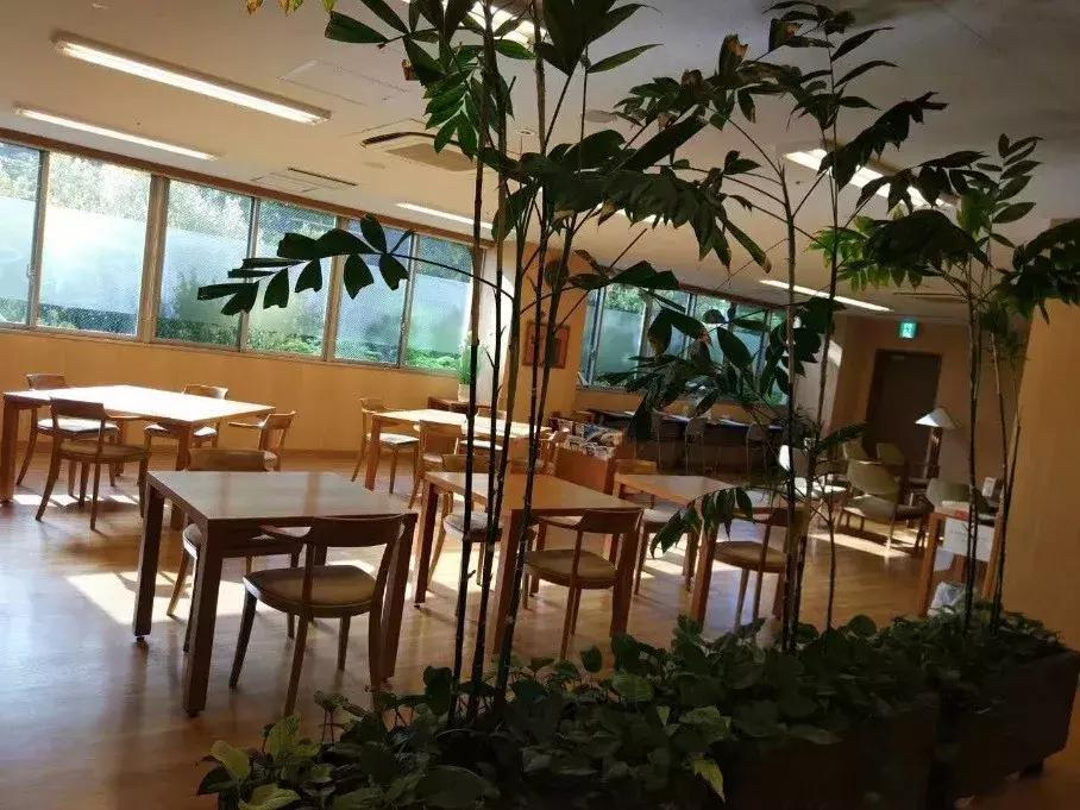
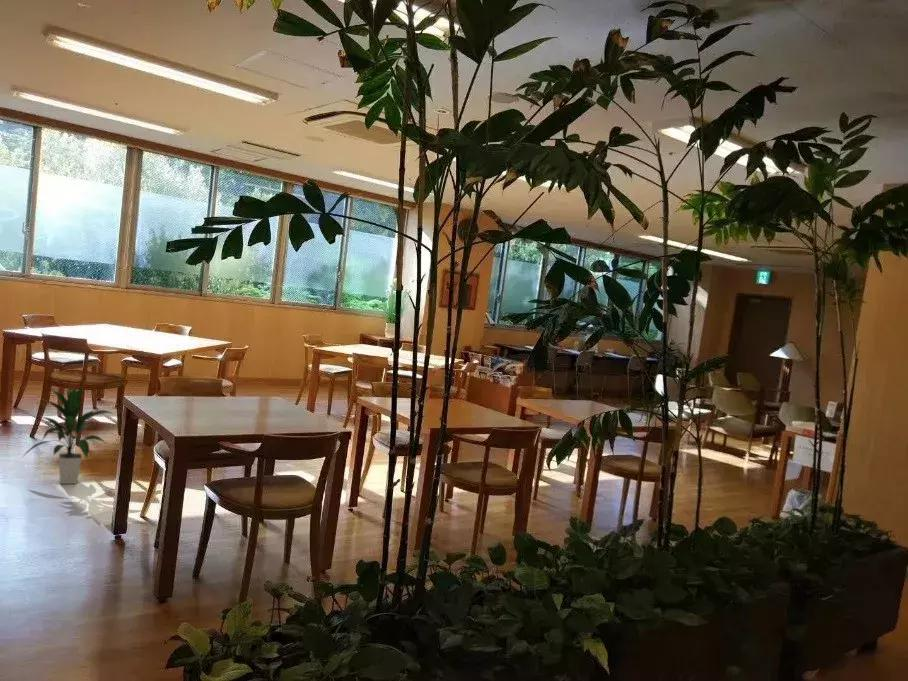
+ indoor plant (68, 432)
